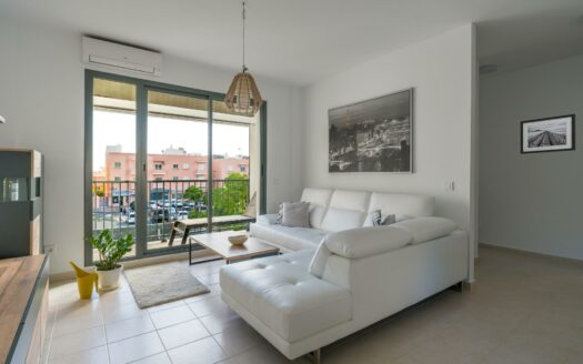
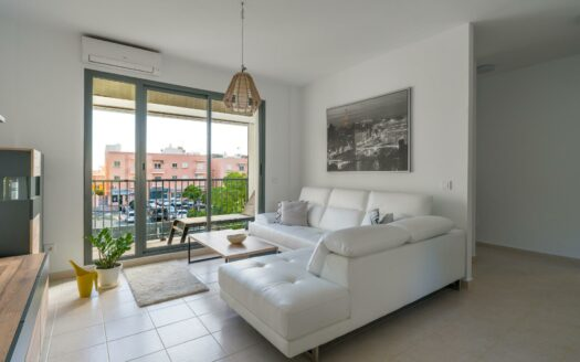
- wall art (546, 134)
